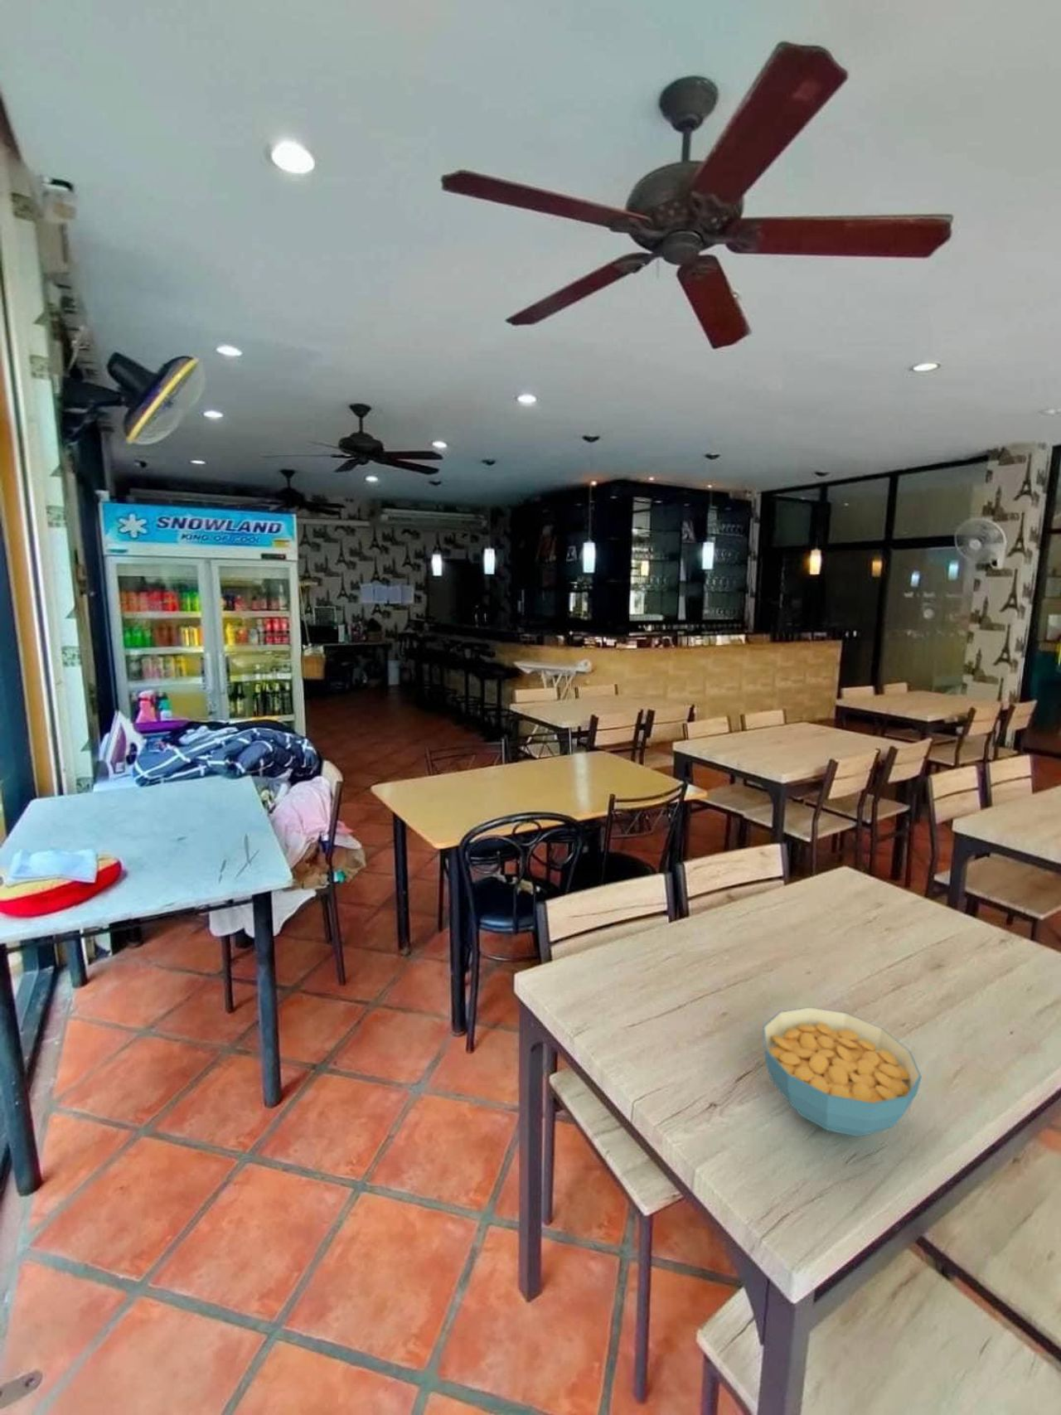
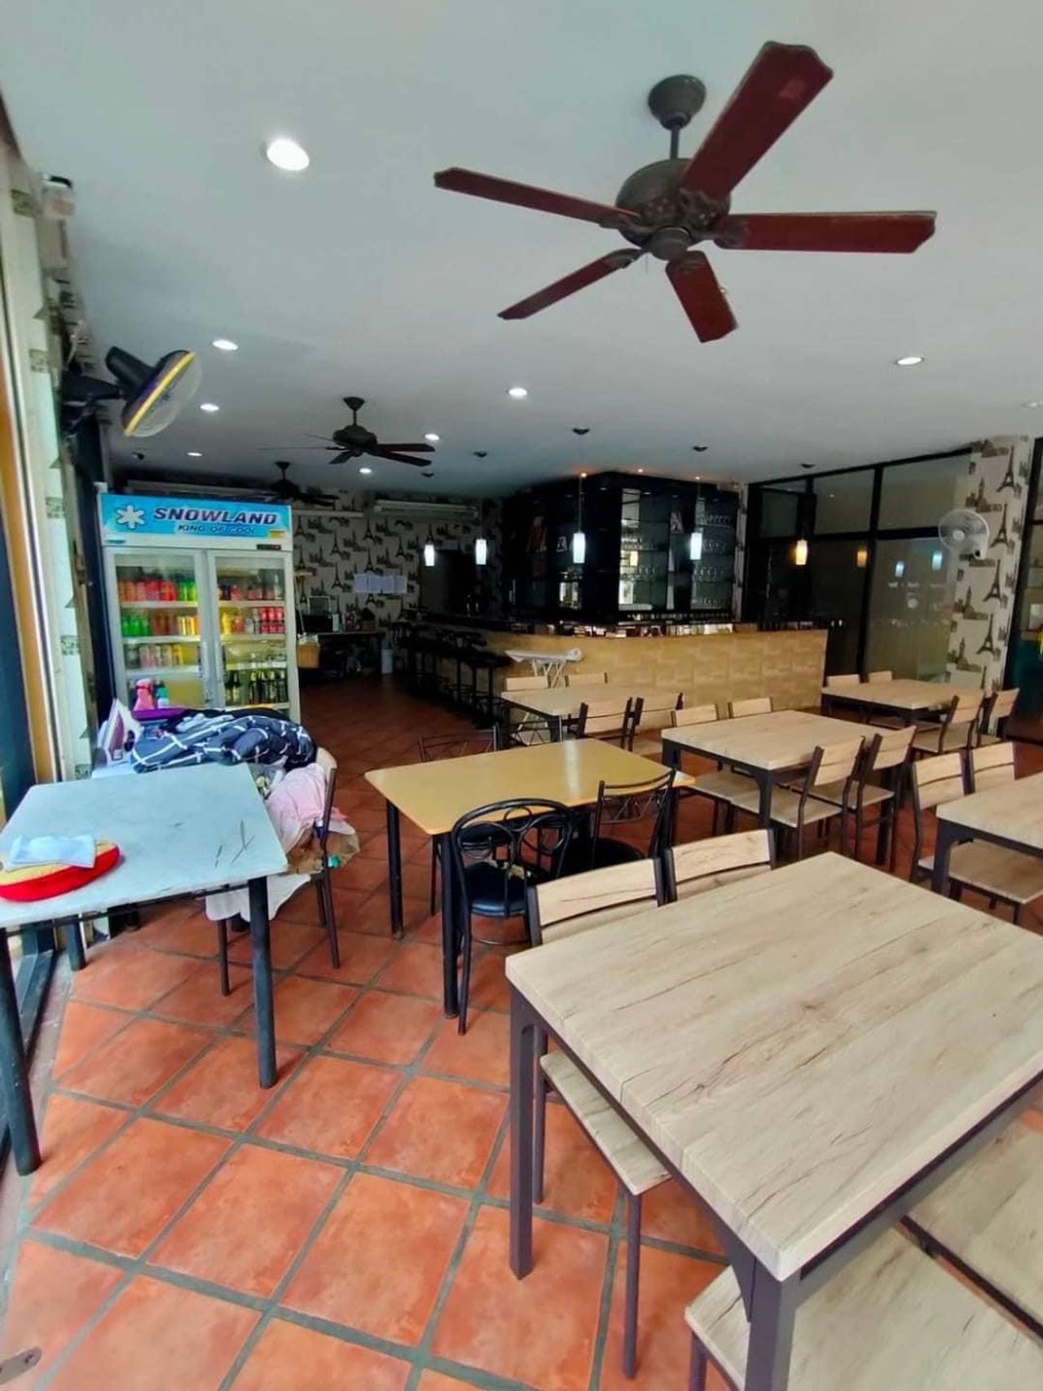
- cereal bowl (835, 1082)
